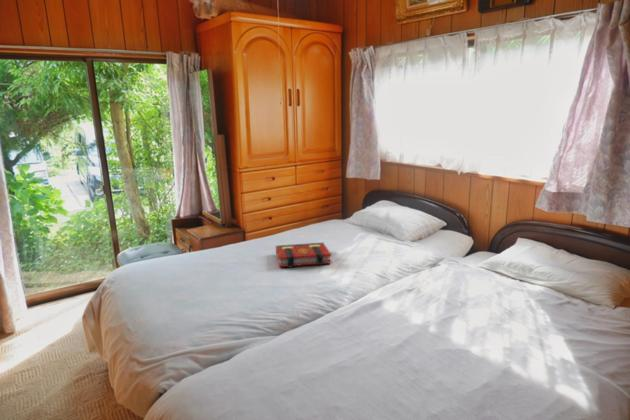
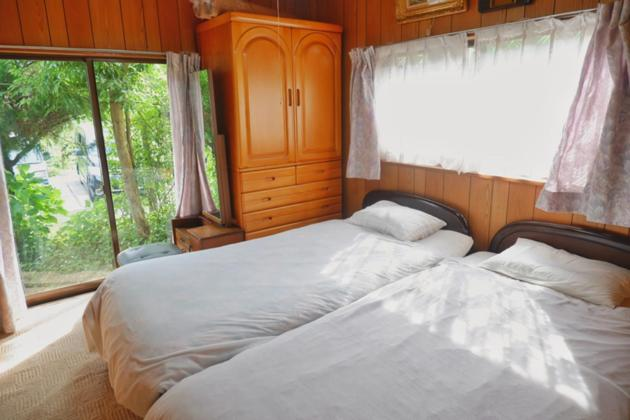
- book (302, 253)
